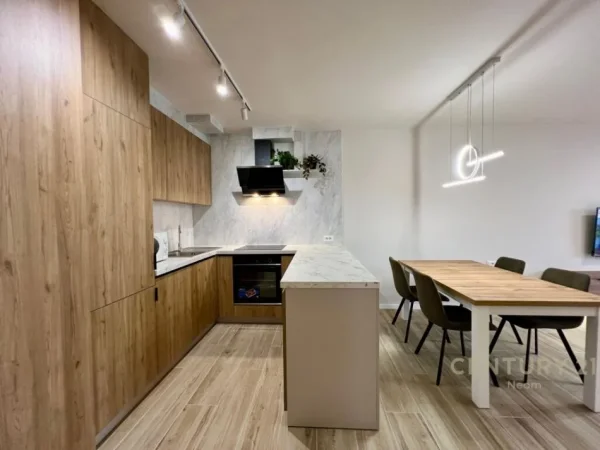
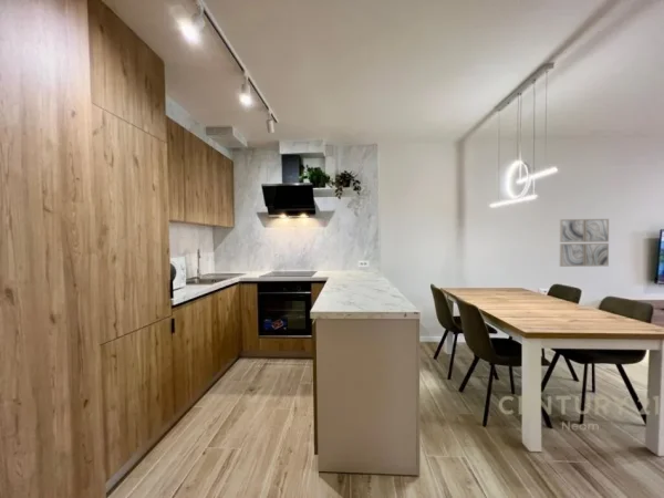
+ wall art (583, 241)
